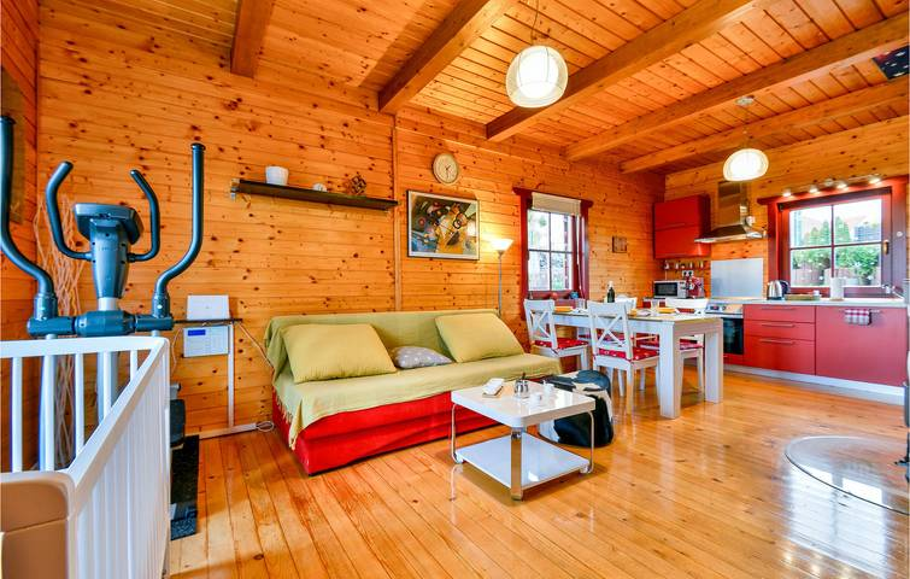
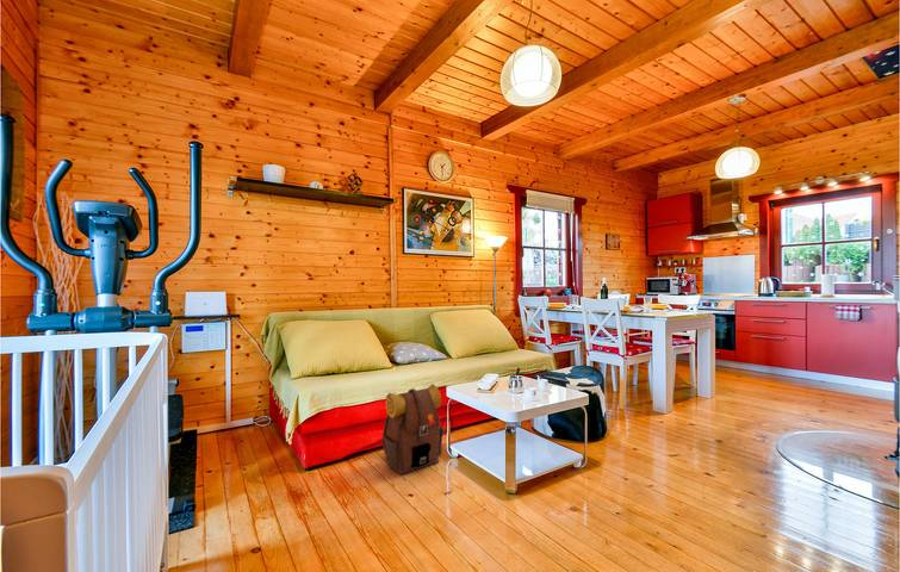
+ backpack (408, 423)
